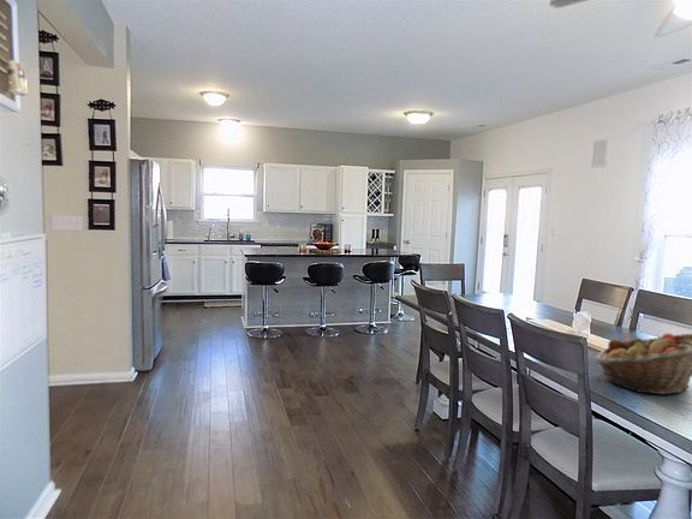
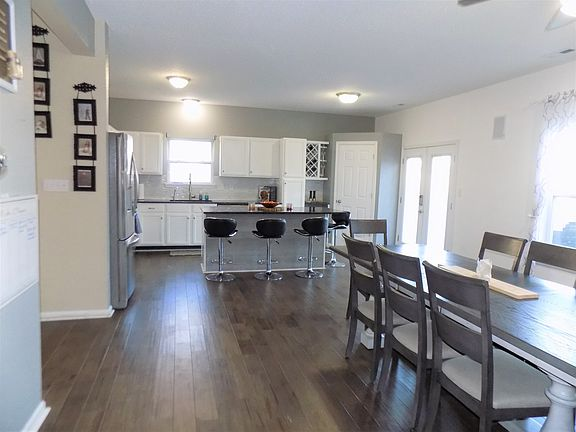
- fruit basket (652, 357)
